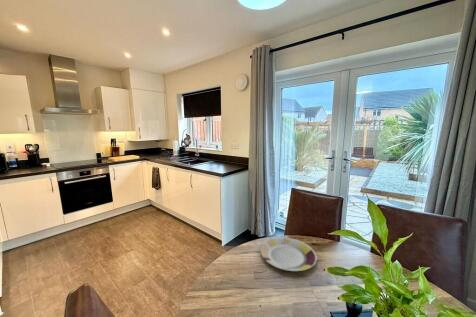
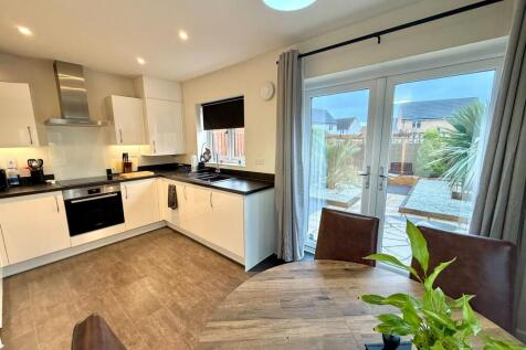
- plate (287, 253)
